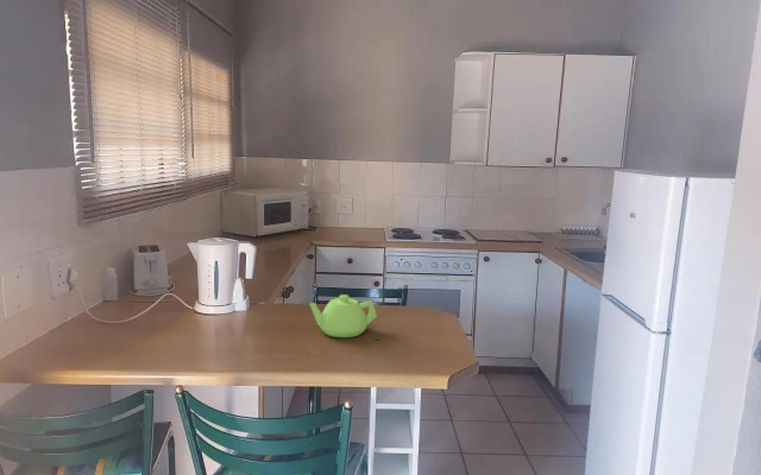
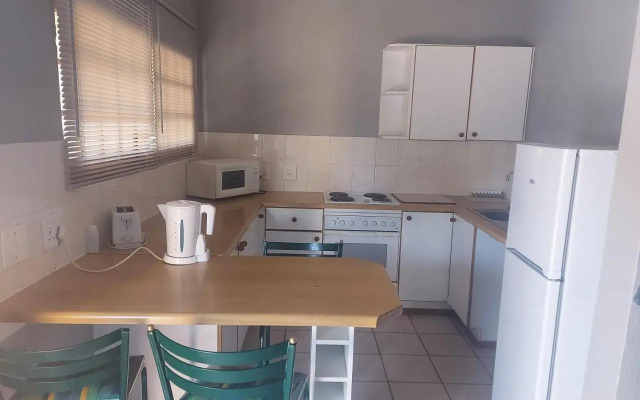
- teapot (342, 312)
